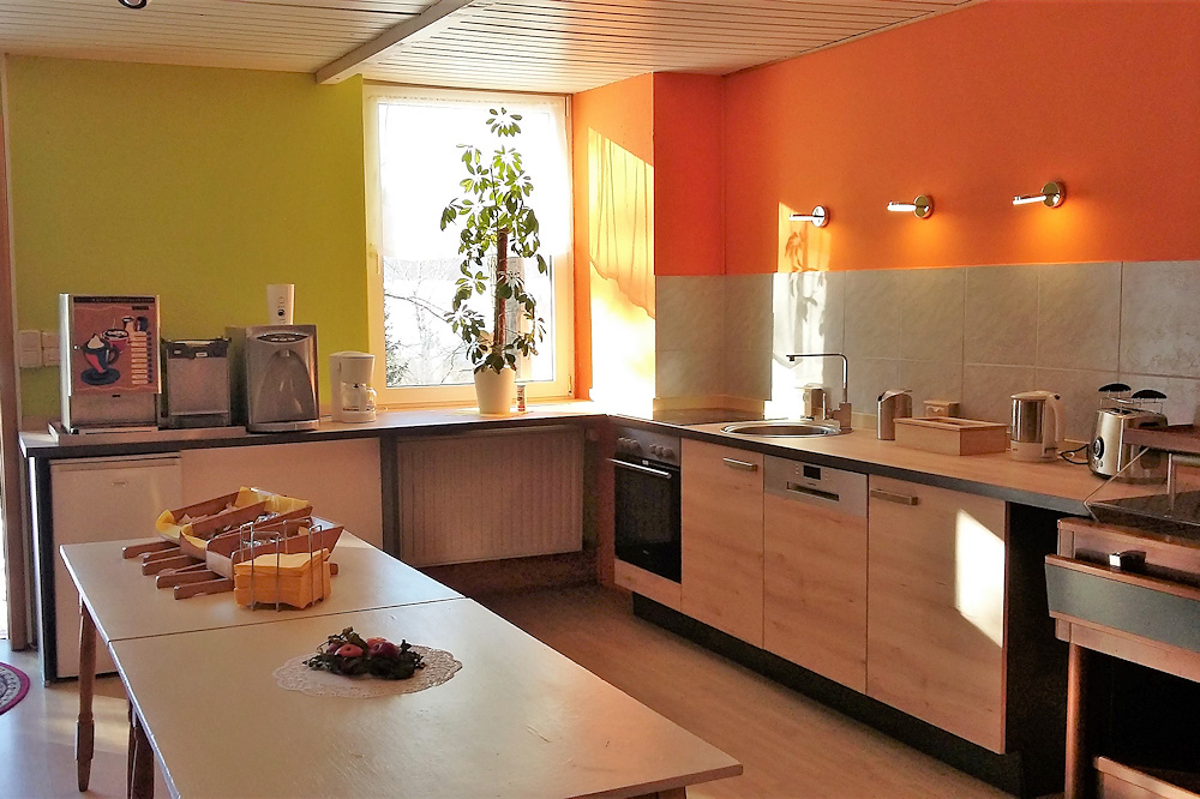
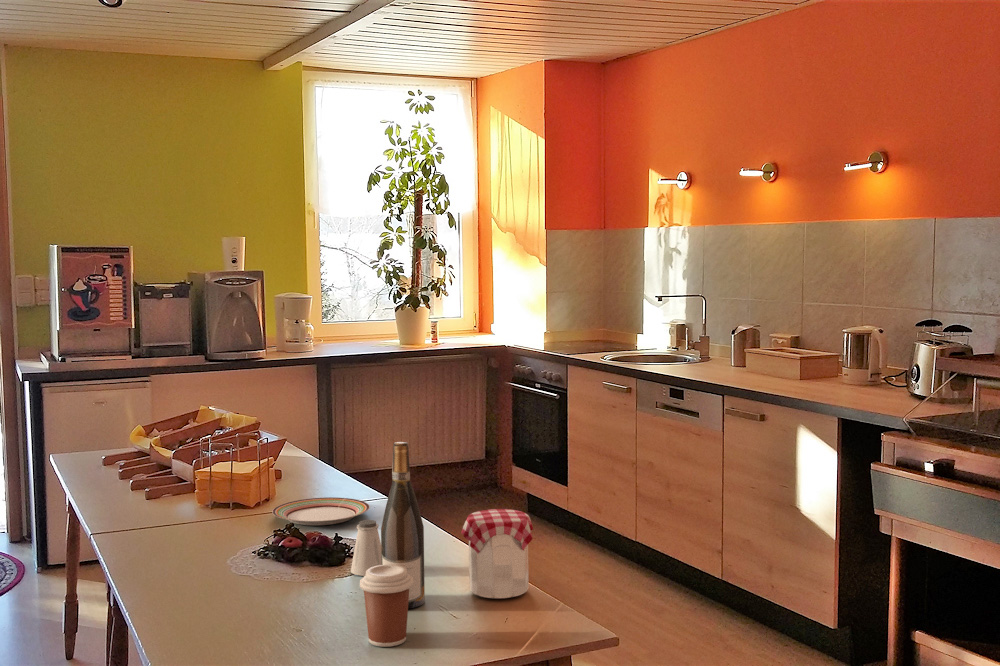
+ plate (321, 512)
+ wine bottle (402, 522)
+ coffee cup (386, 605)
+ saltshaker (368, 546)
+ jam jar (497, 552)
